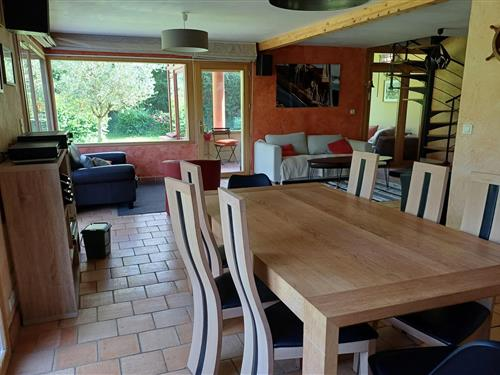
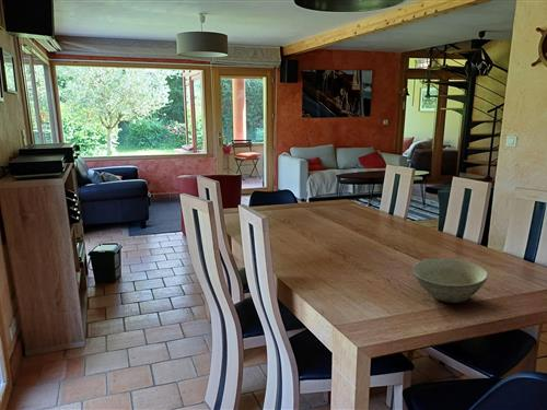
+ bowl (447, 282)
